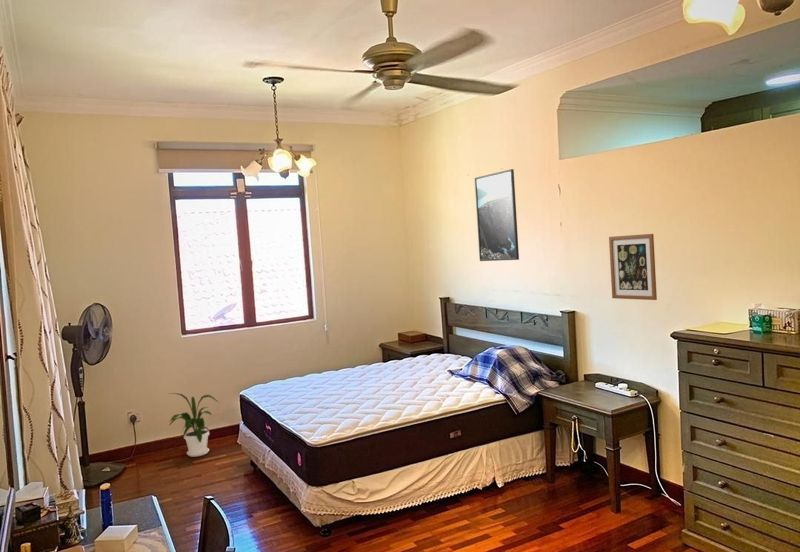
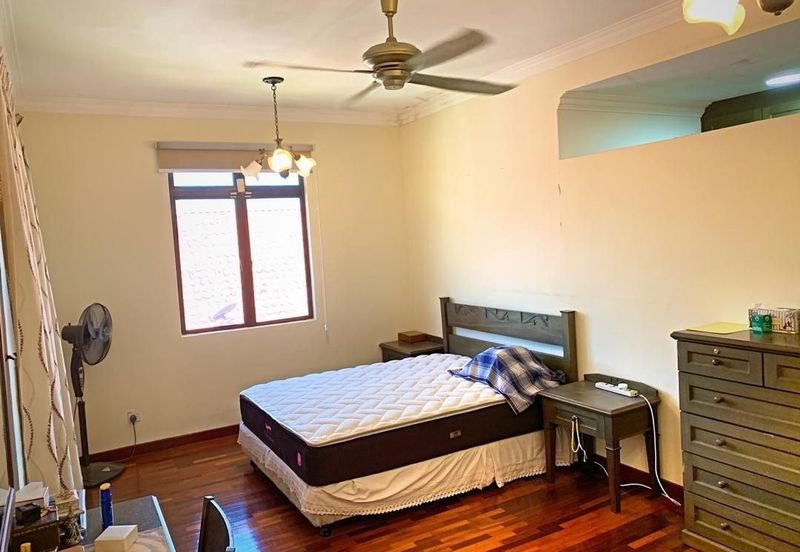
- house plant (193, 422)
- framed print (495, 217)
- wall art (632, 267)
